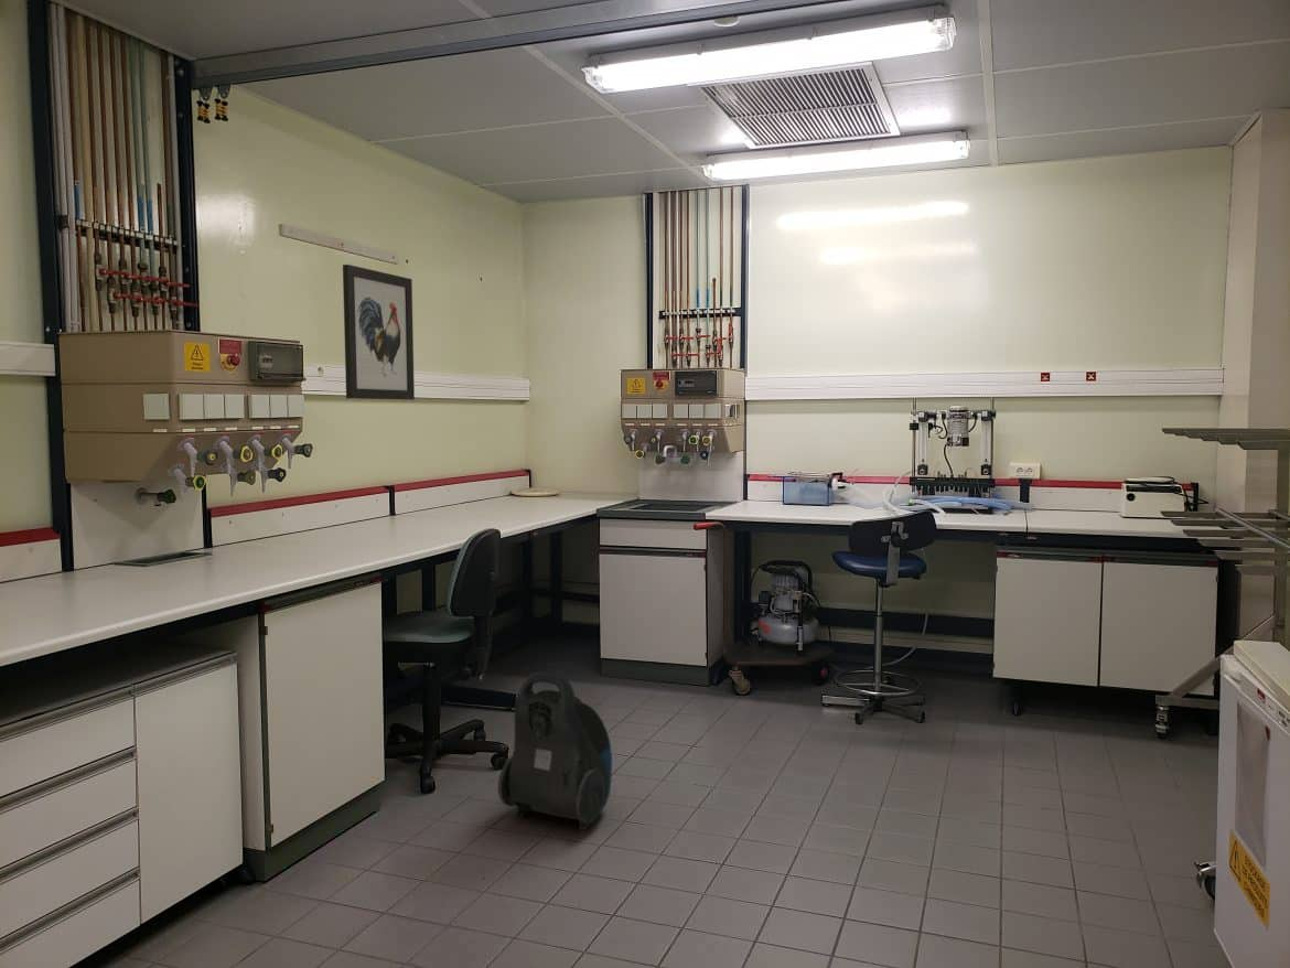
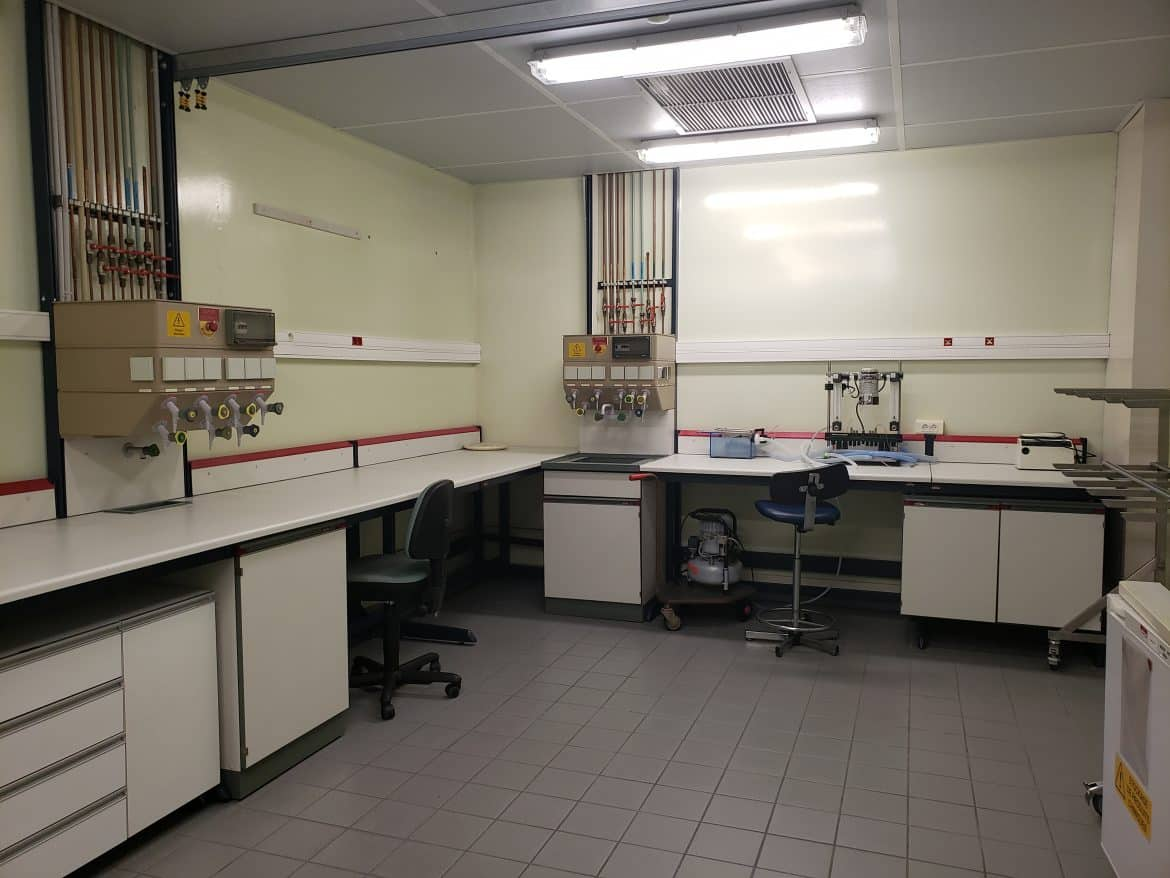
- wall art (380, 335)
- vacuum cleaner (560, 742)
